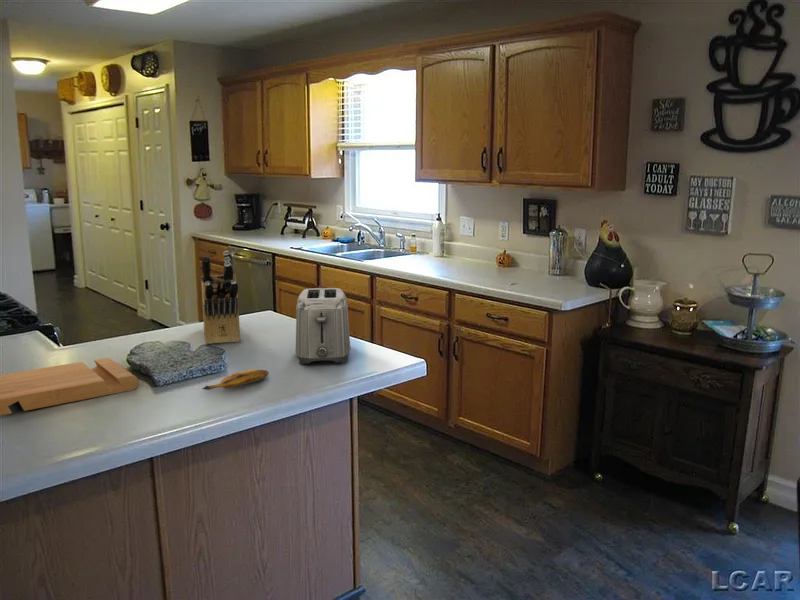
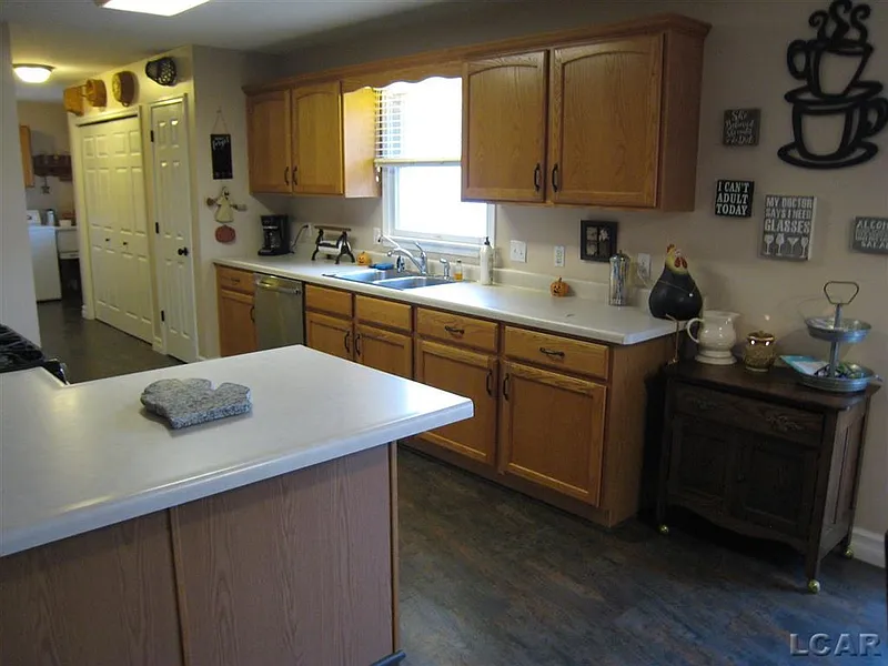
- cutting board (56, 384)
- knife block (219, 293)
- toaster (323, 323)
- banana (239, 378)
